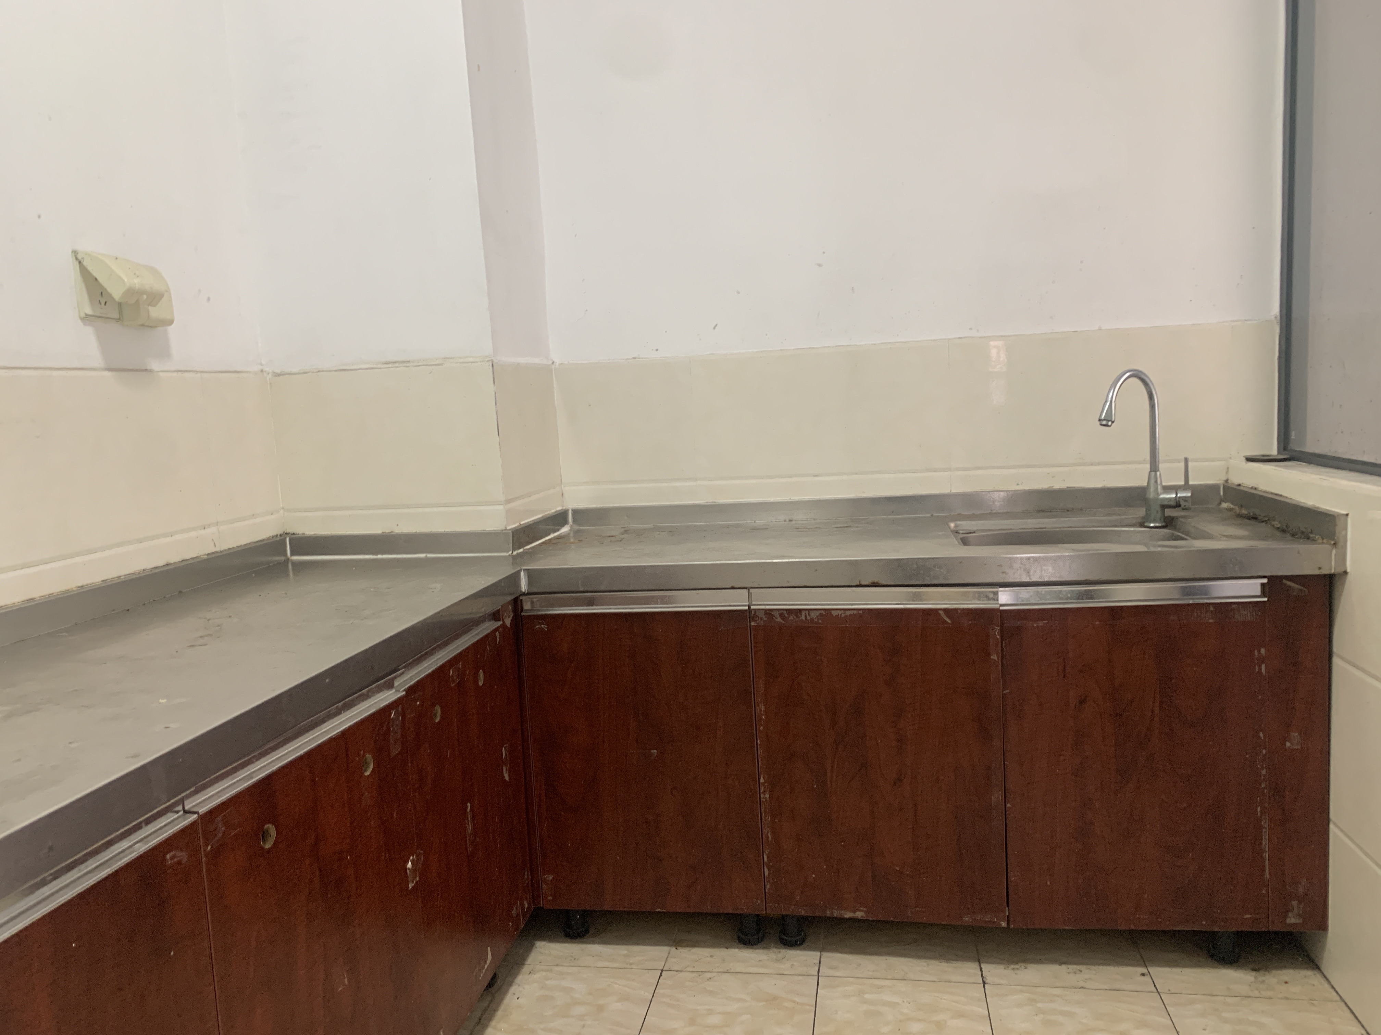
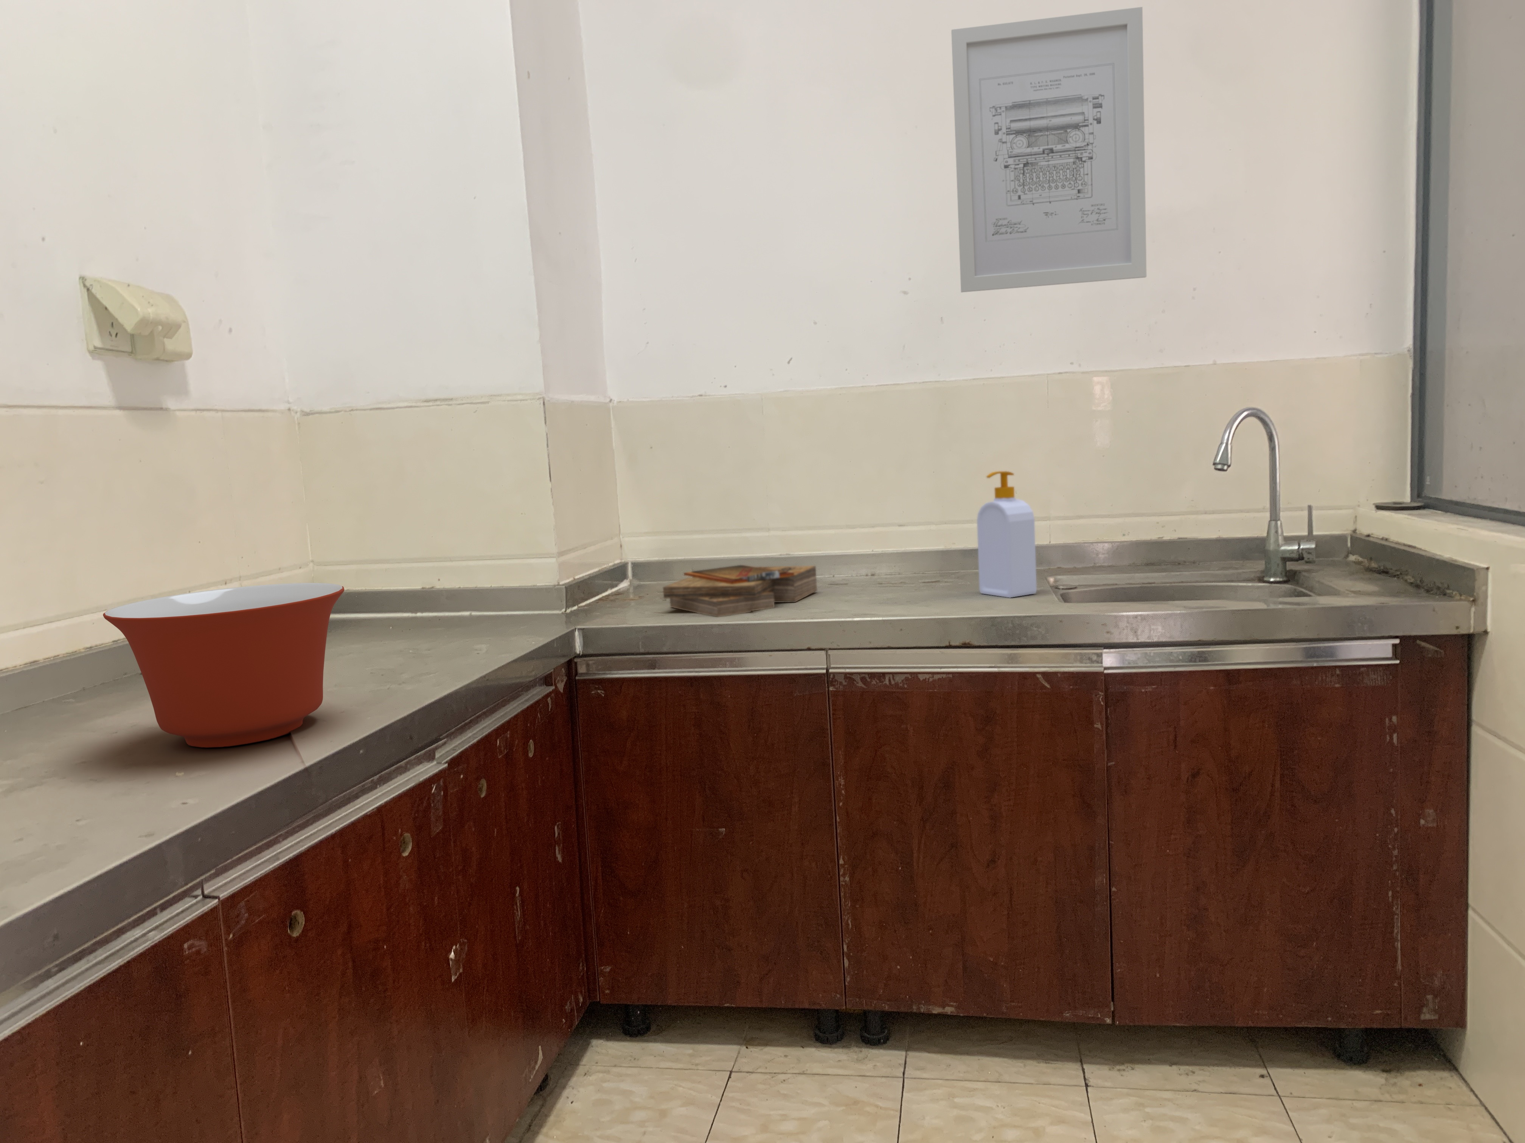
+ wall art (1048, 154)
+ soap bottle (1004, 533)
+ mixing bowl (237, 665)
+ clipboard (738, 582)
